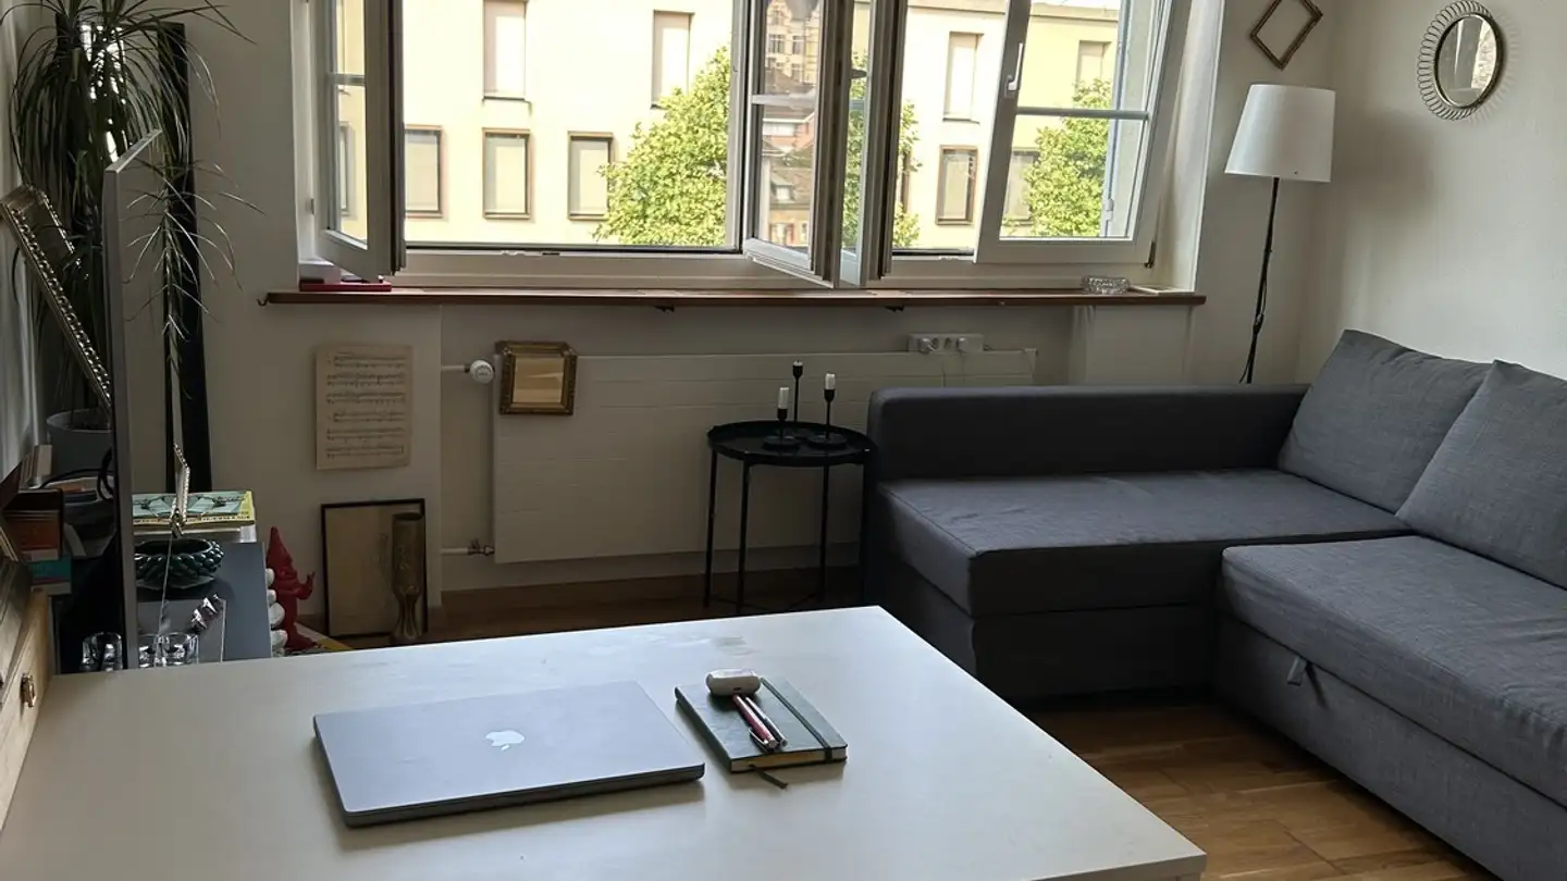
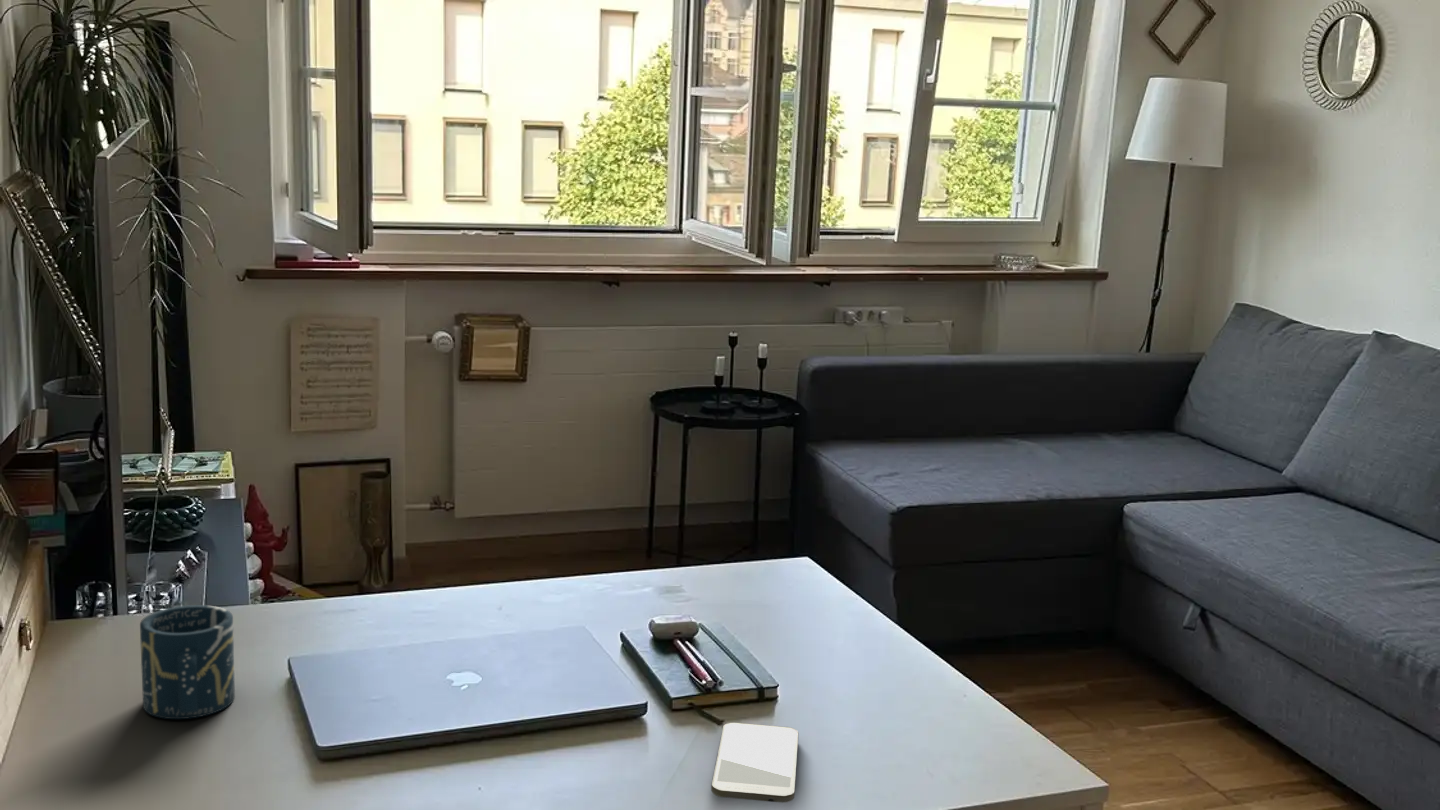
+ smartphone (756, 761)
+ cup (188, 666)
